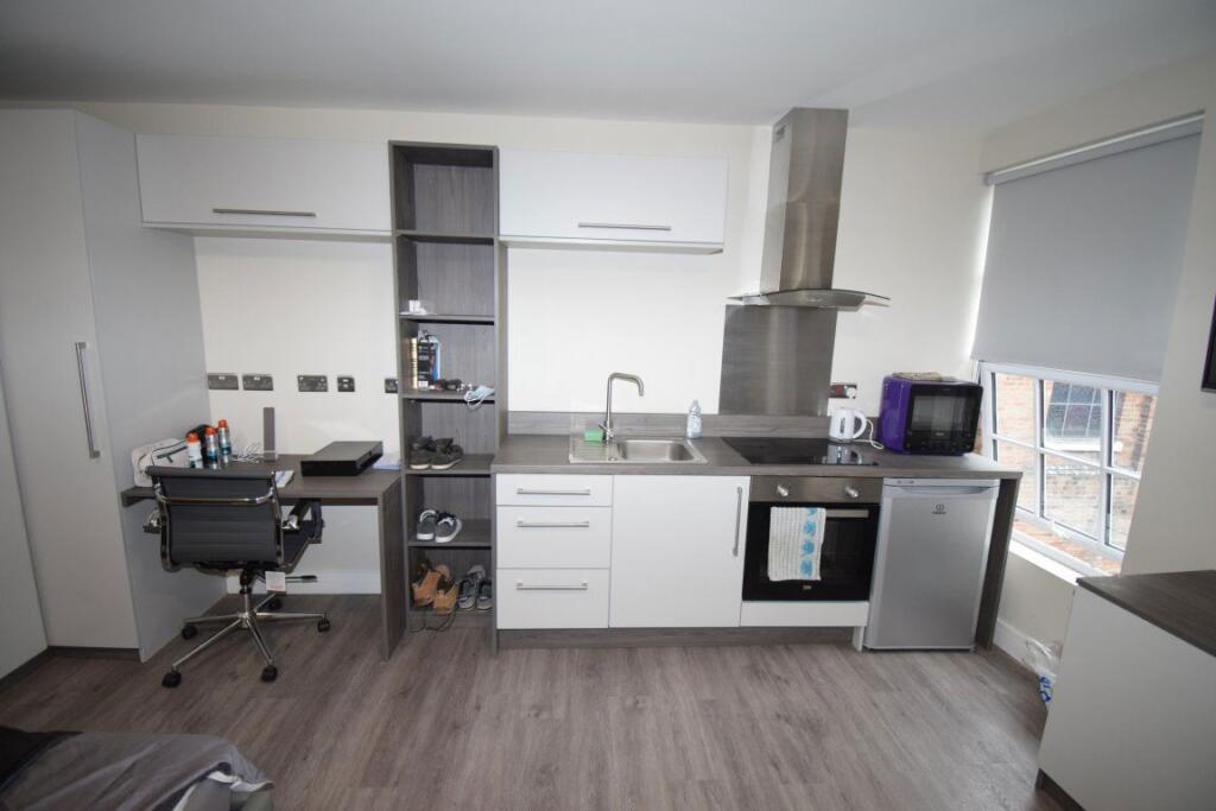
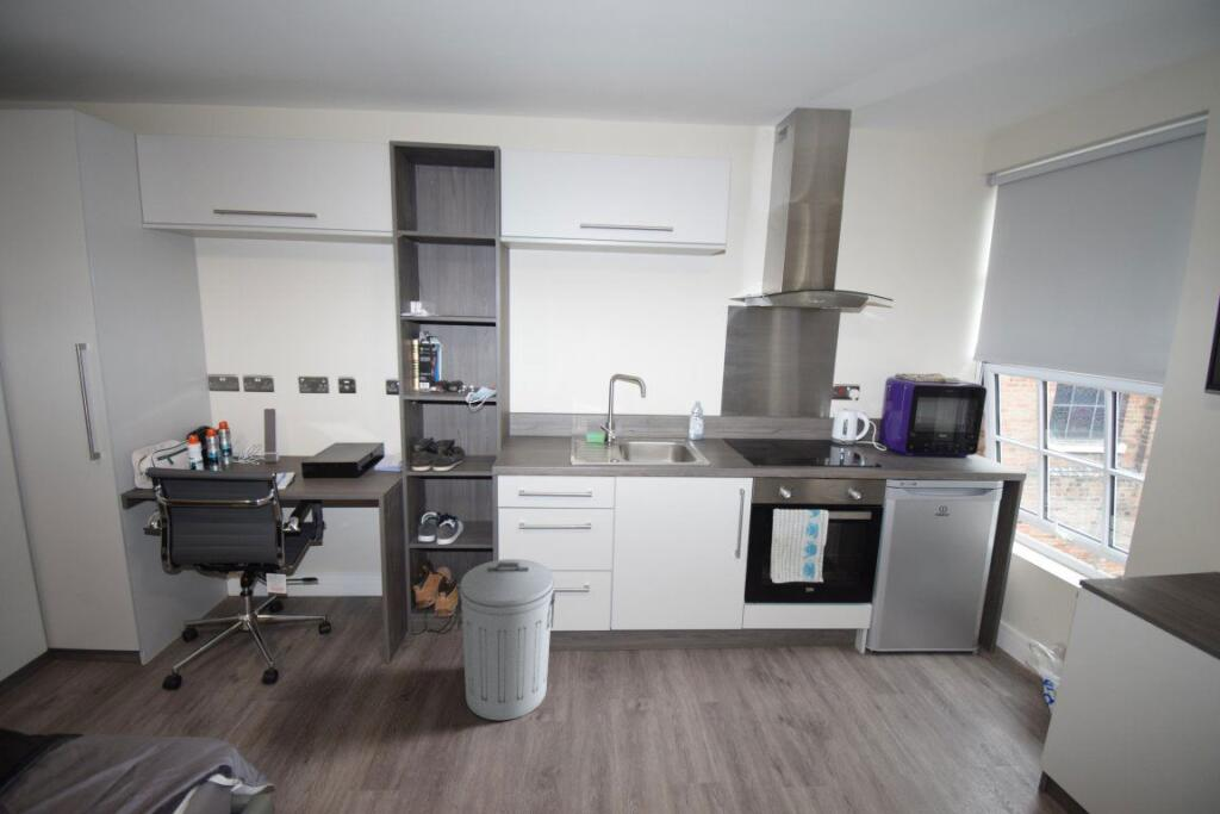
+ trash can (506, 628)
